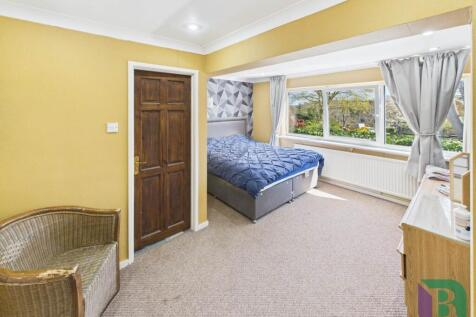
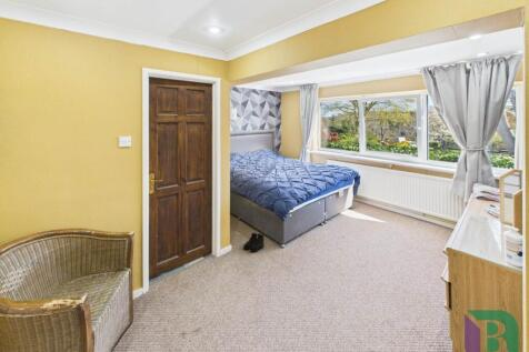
+ boots (253, 240)
